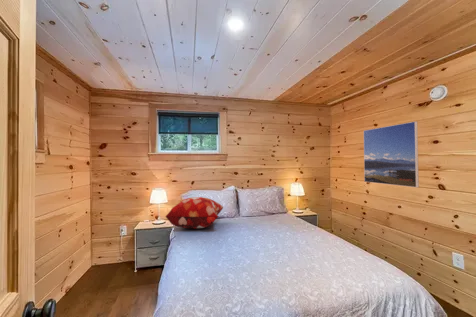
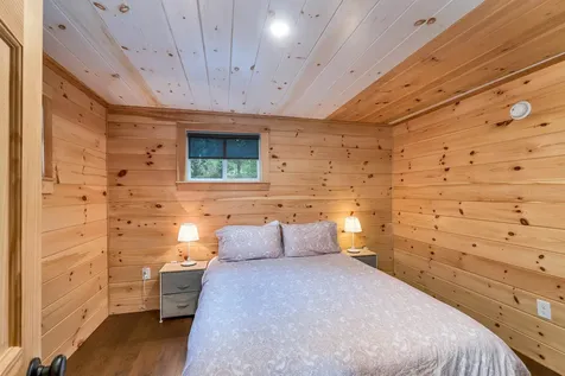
- decorative pillow (197, 211)
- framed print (387, 155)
